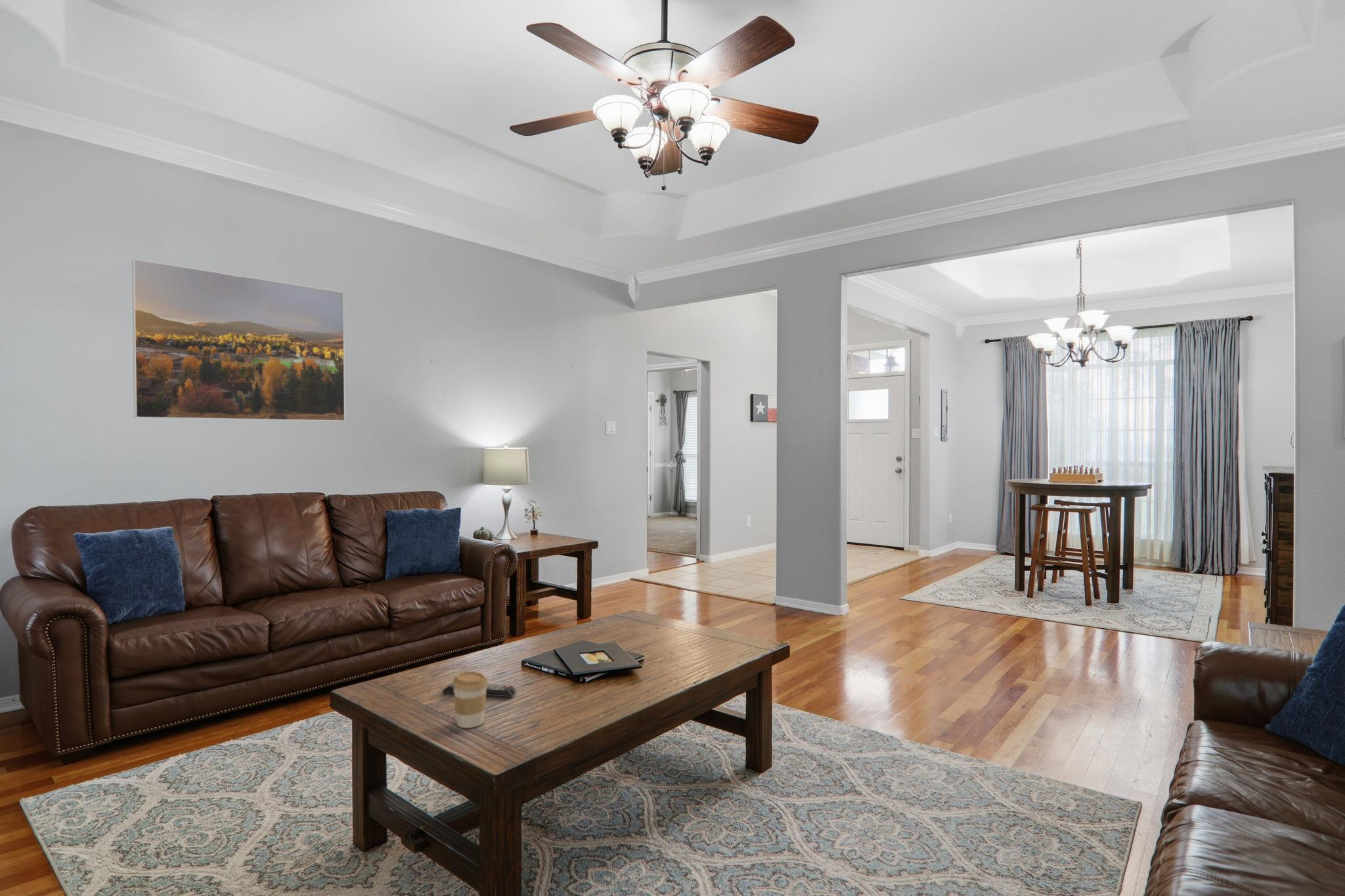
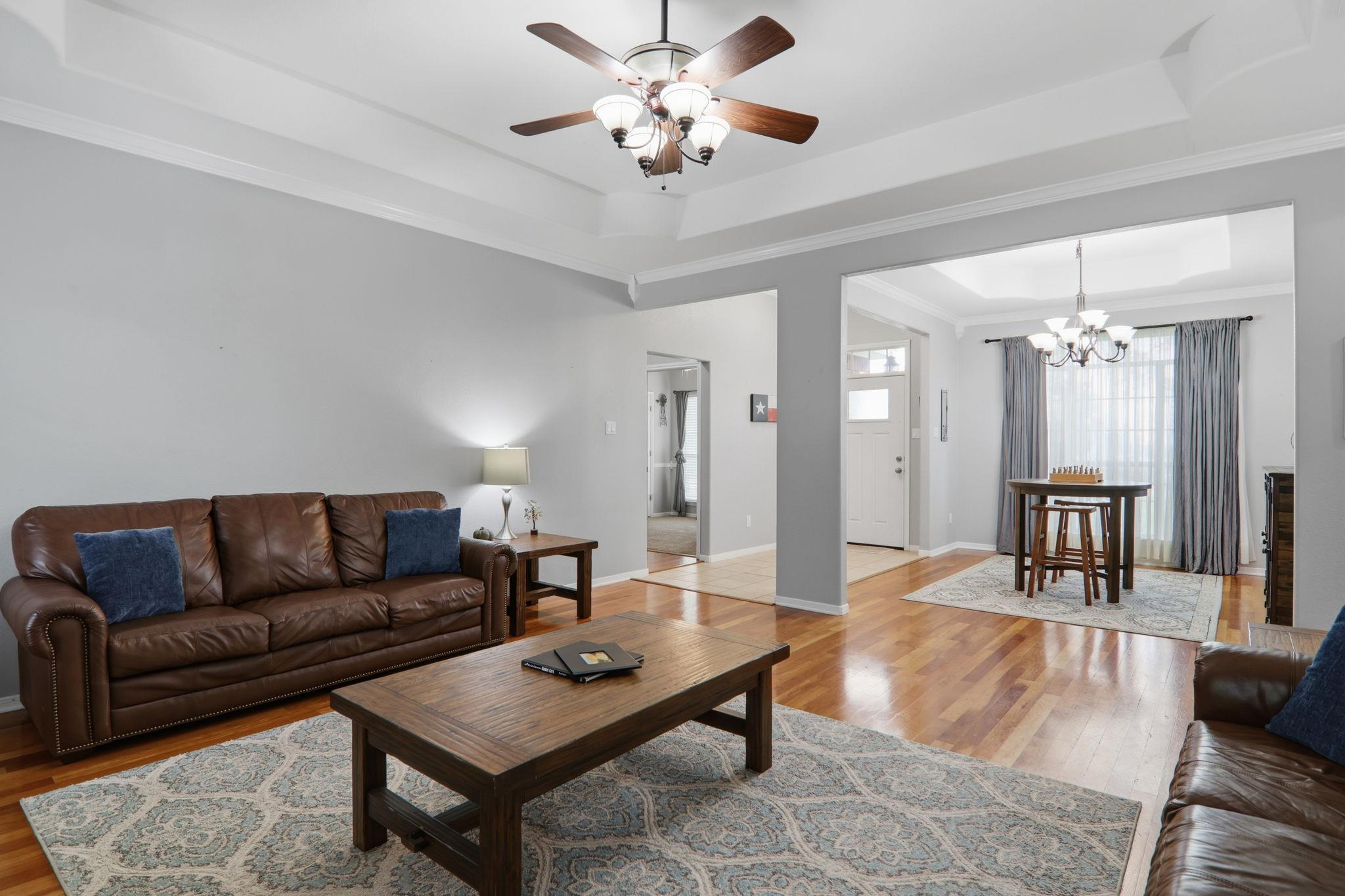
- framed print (249, 349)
- remote control (486, 689)
- coffee cup (470, 698)
